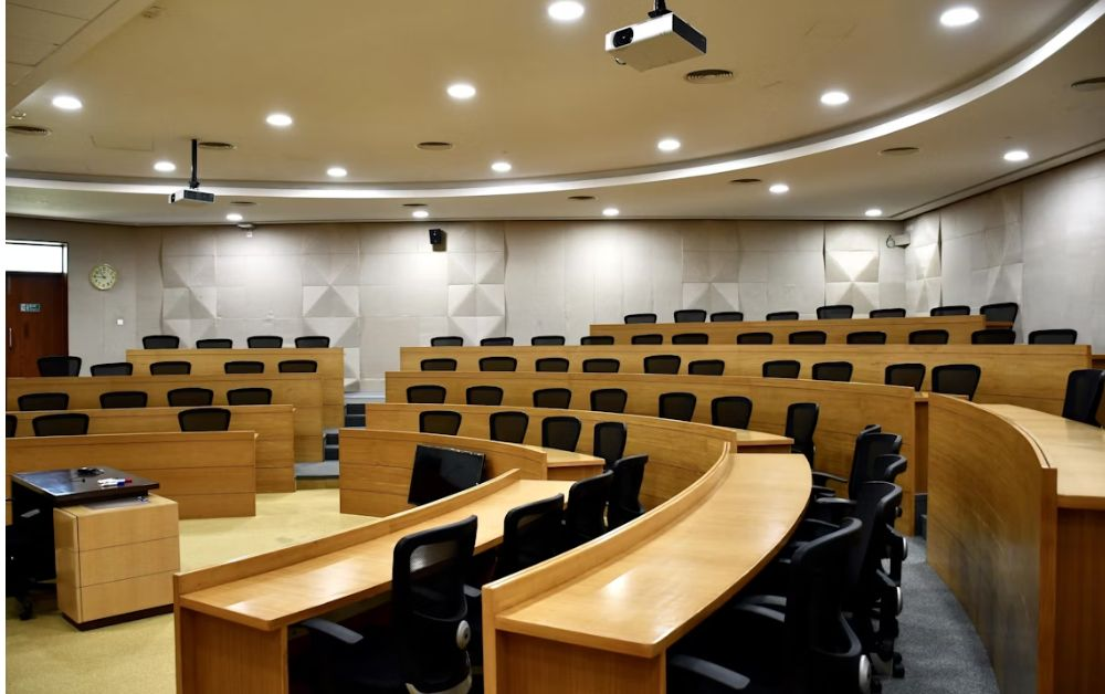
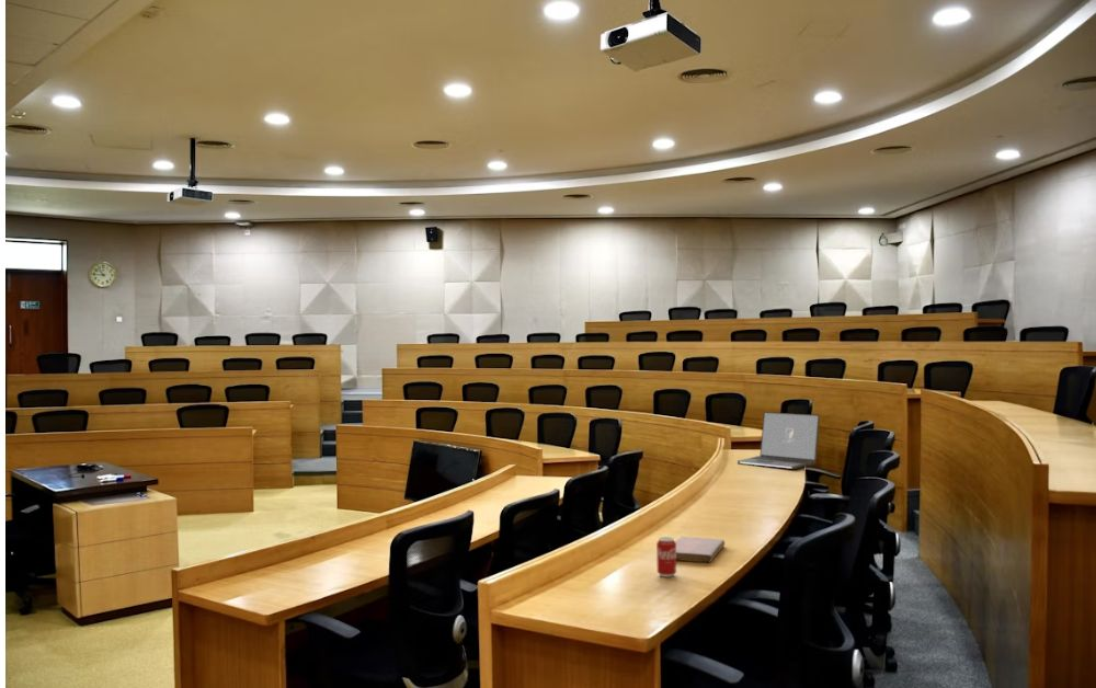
+ beverage can (666, 557)
+ laptop (778, 438)
+ notebook (695, 548)
